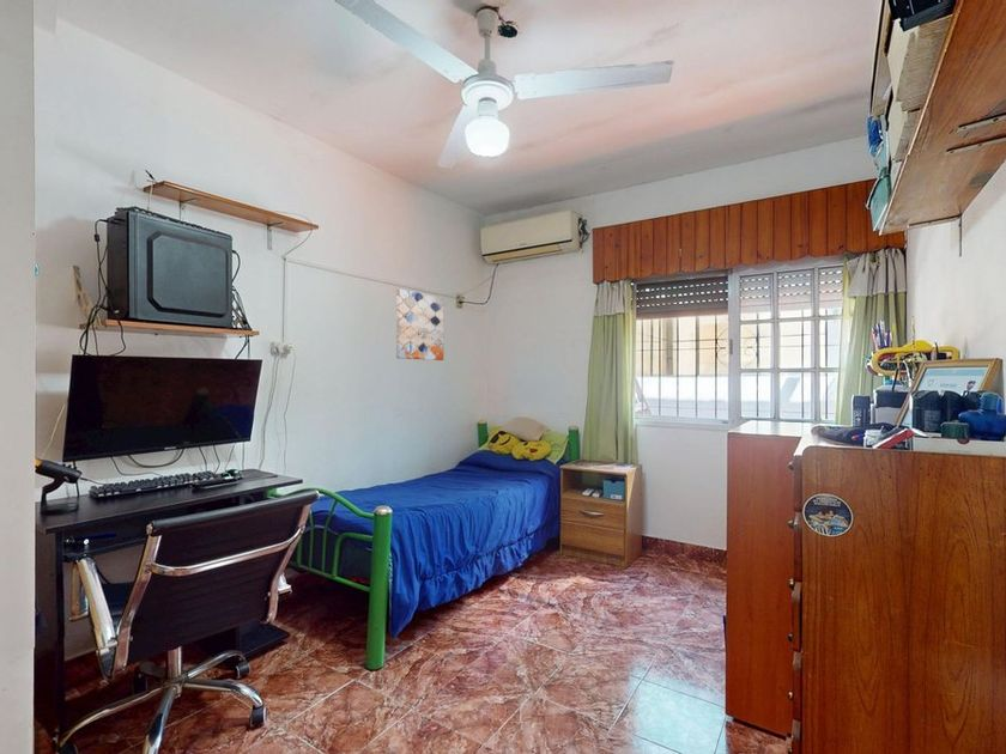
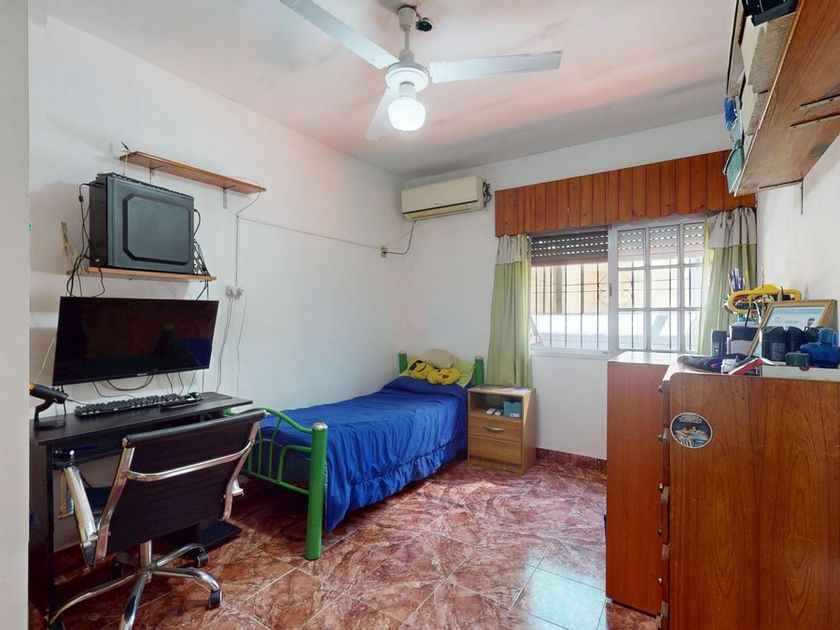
- wall art (420, 326)
